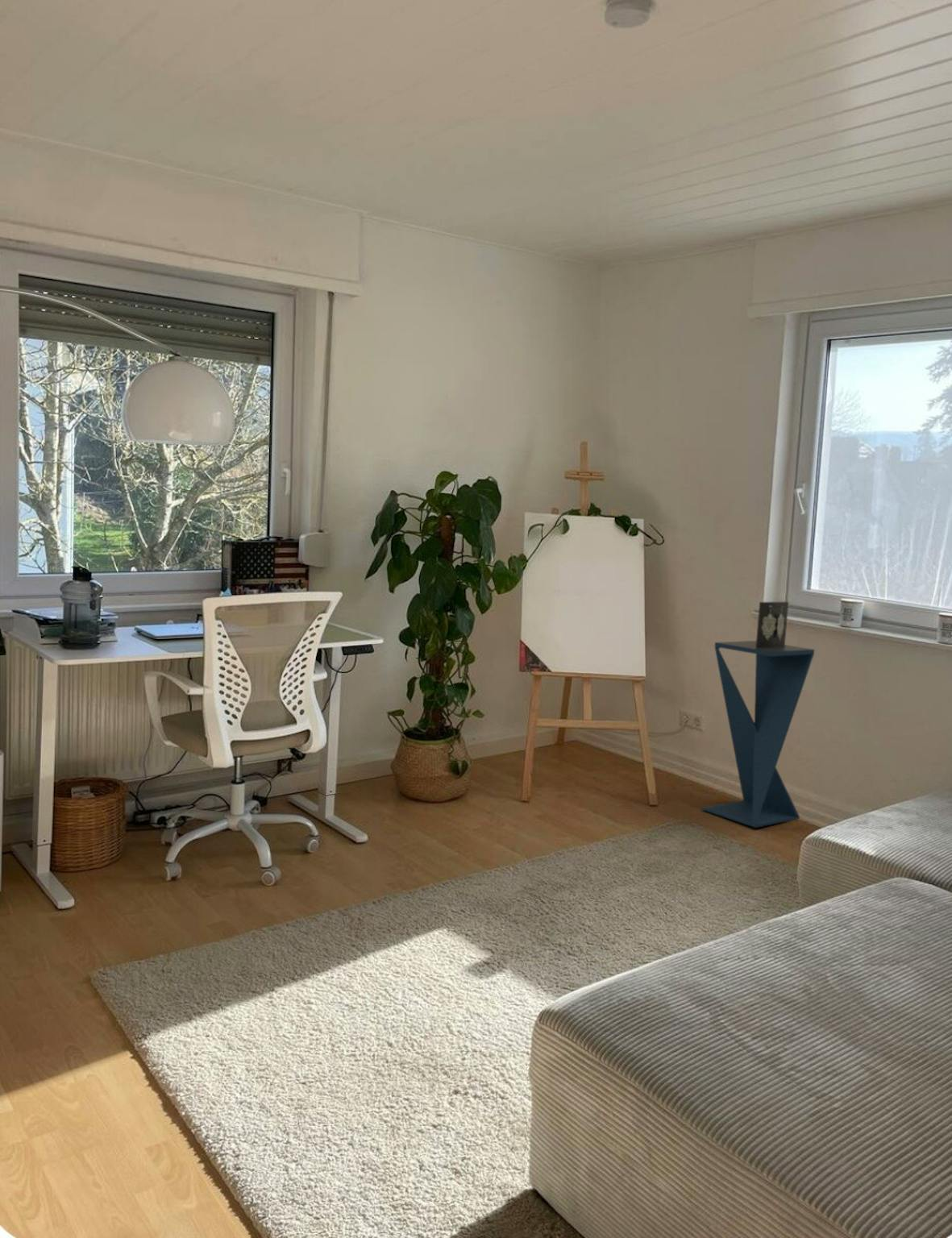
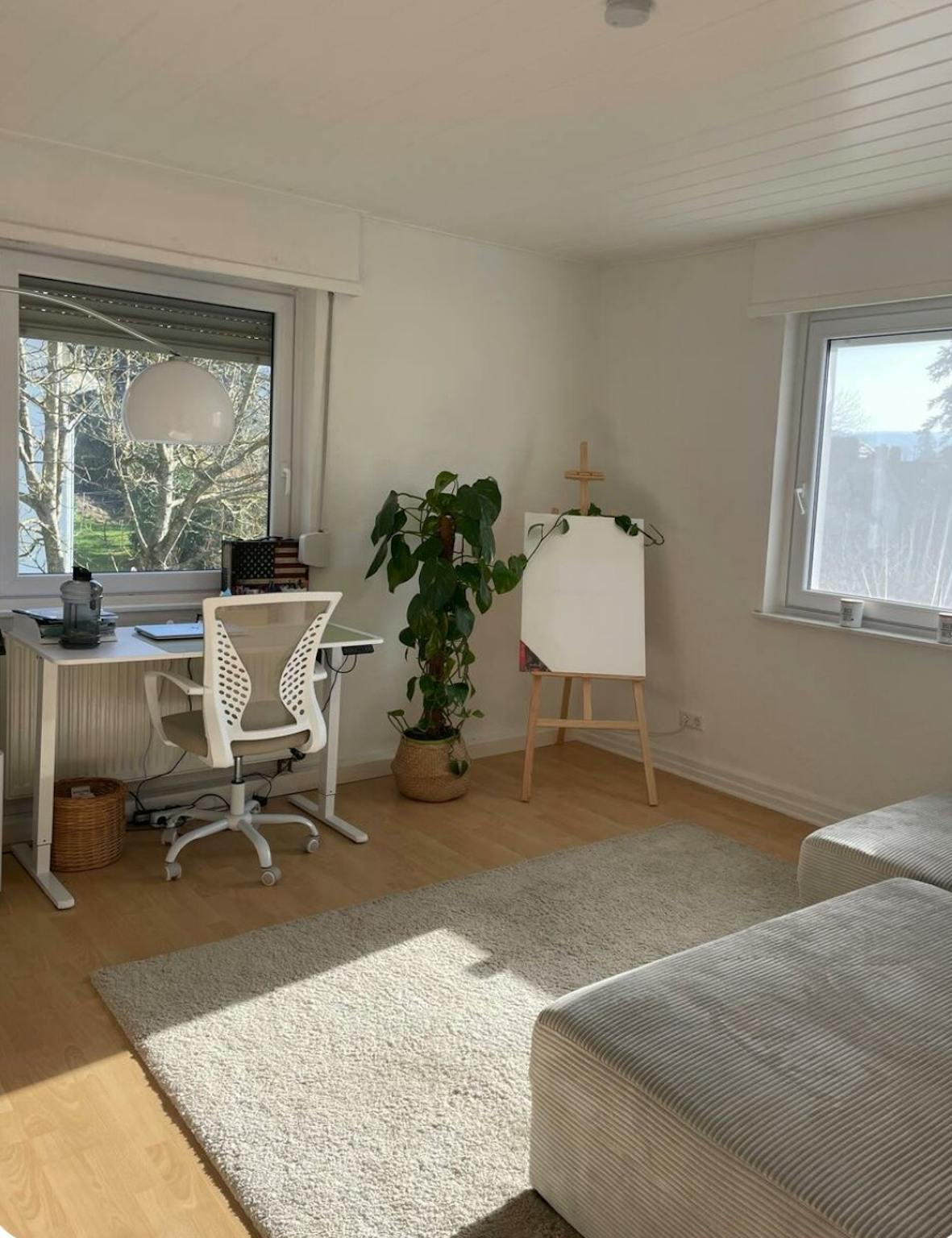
- pedestal table (759, 708)
